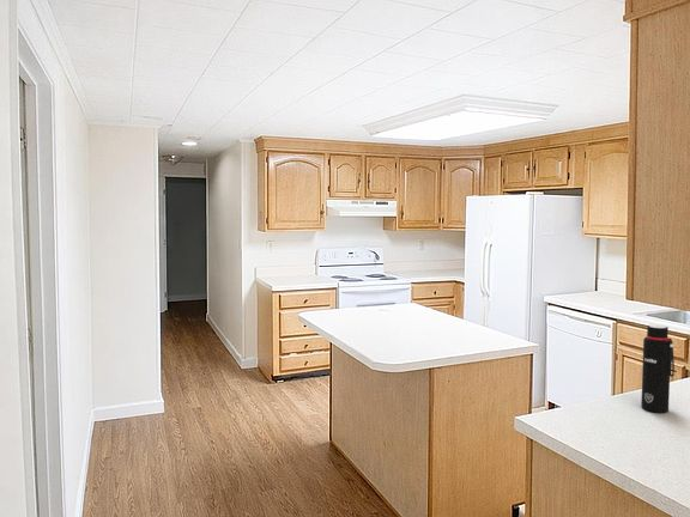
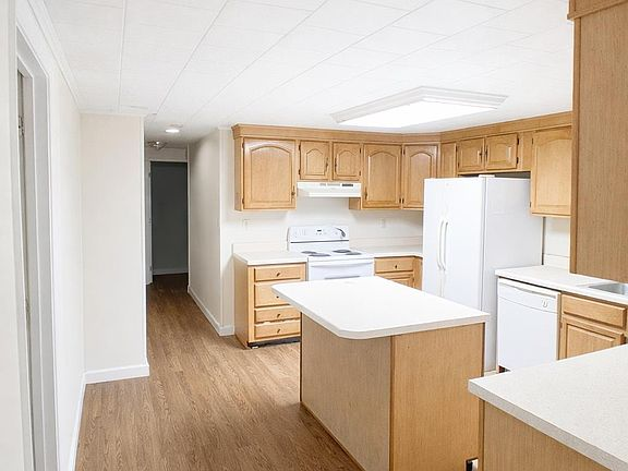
- water bottle (658, 367)
